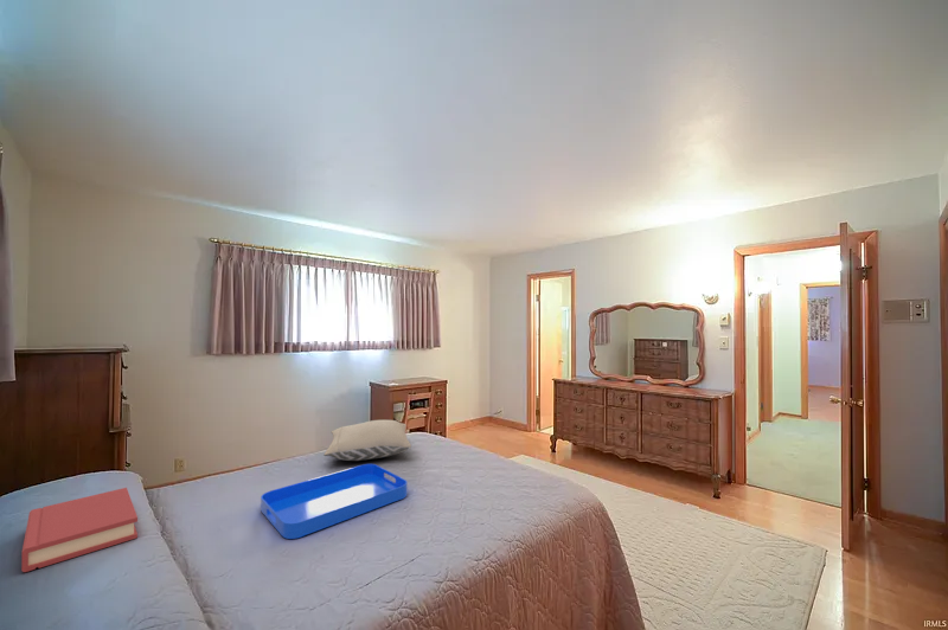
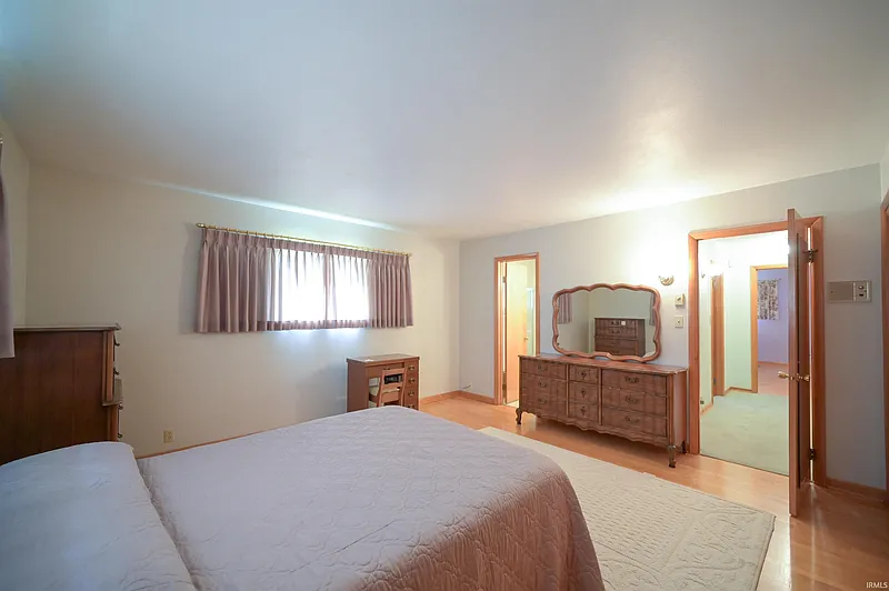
- serving tray (337, 495)
- hardback book (82, 523)
- pillow (369, 438)
